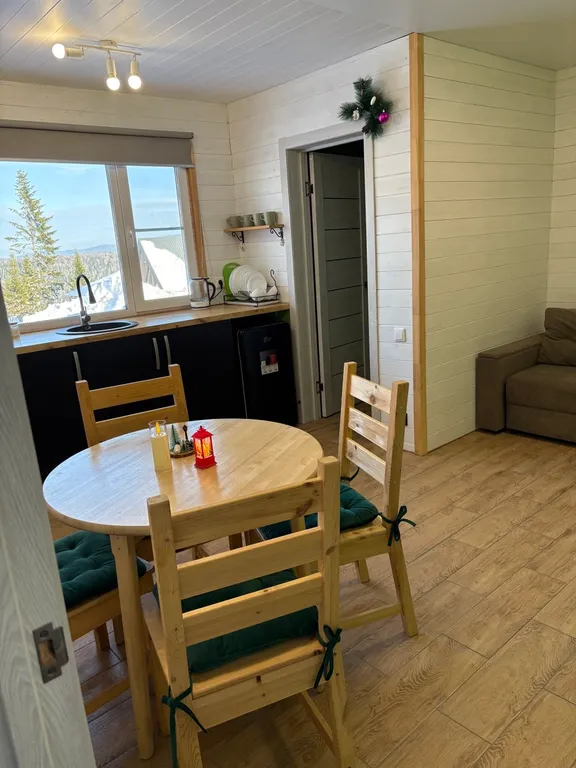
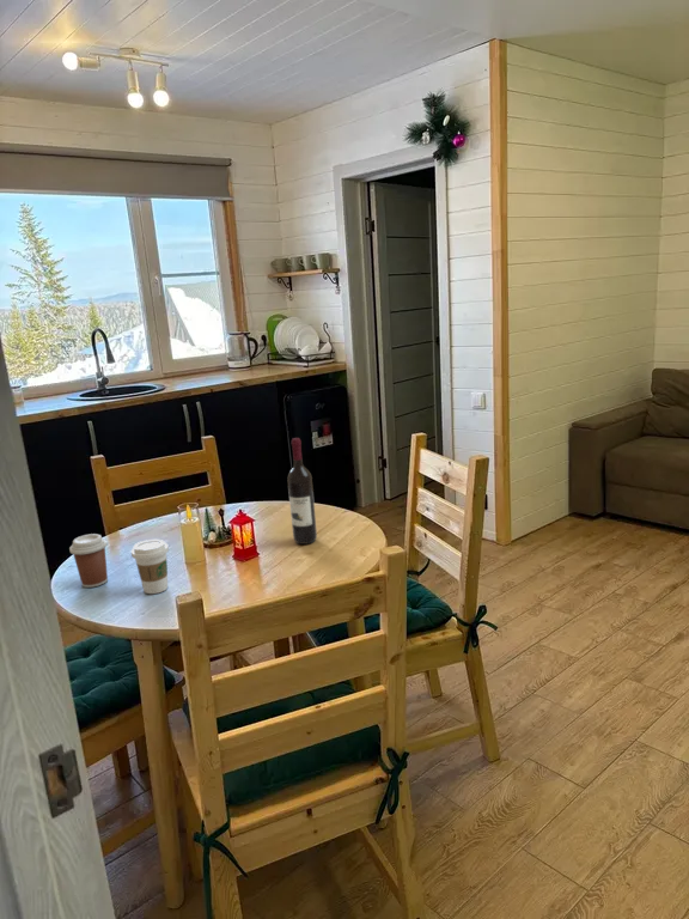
+ wine bottle (300, 491)
+ coffee cup (91, 560)
+ coffee cup (152, 566)
